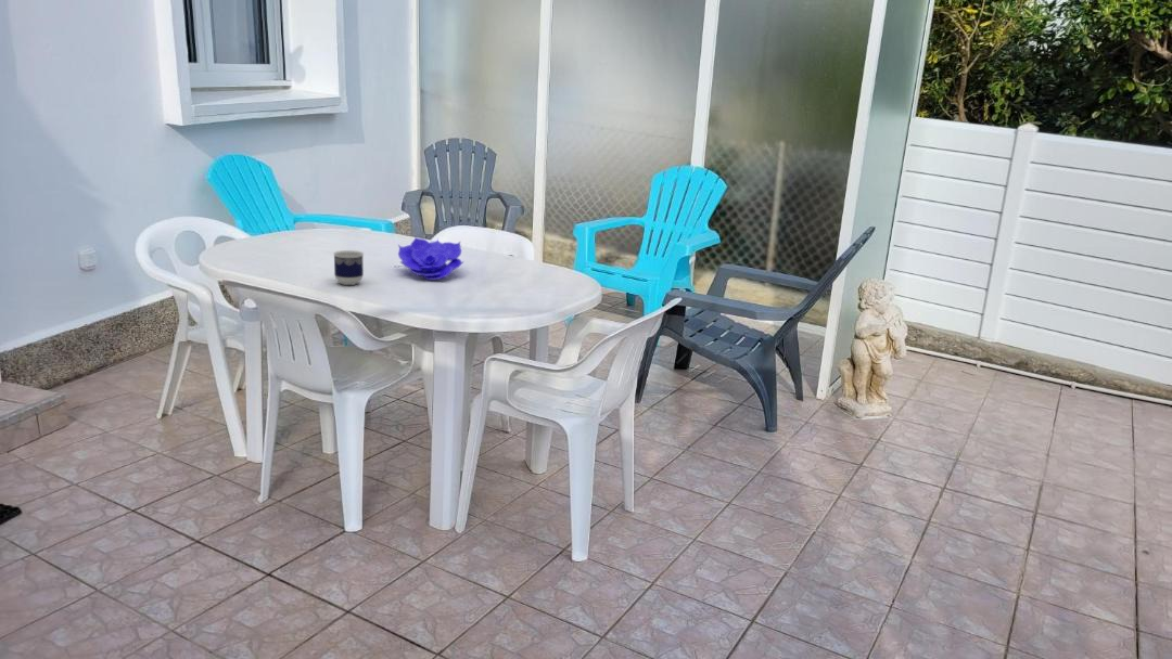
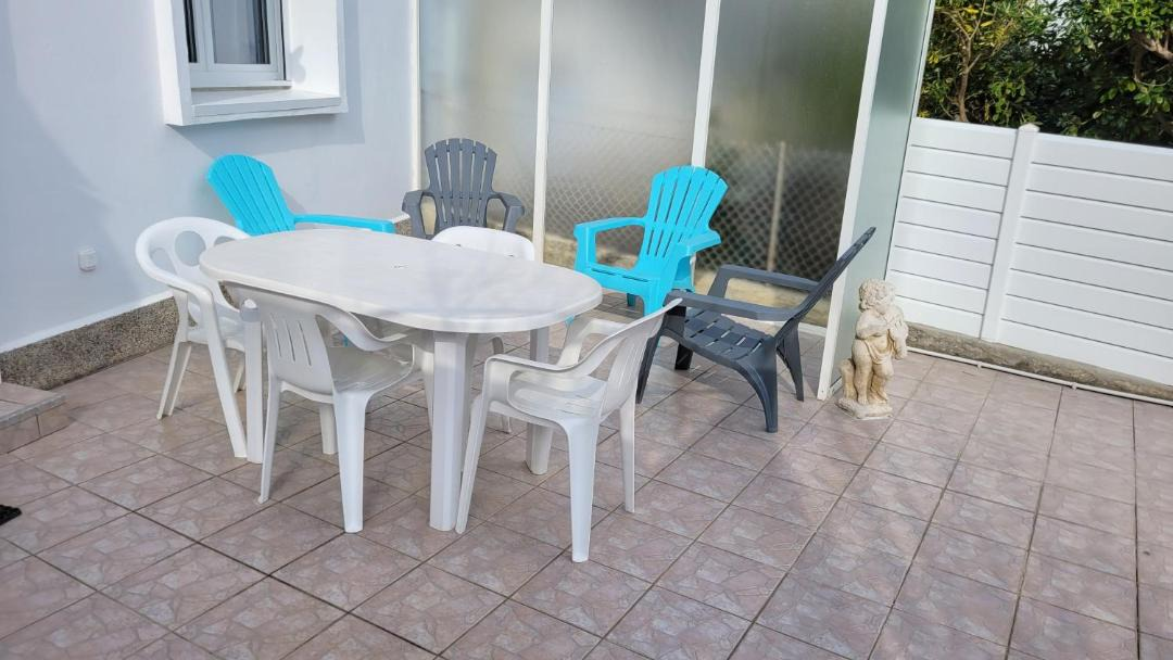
- decorative bowl (429, 257)
- cup (346, 267)
